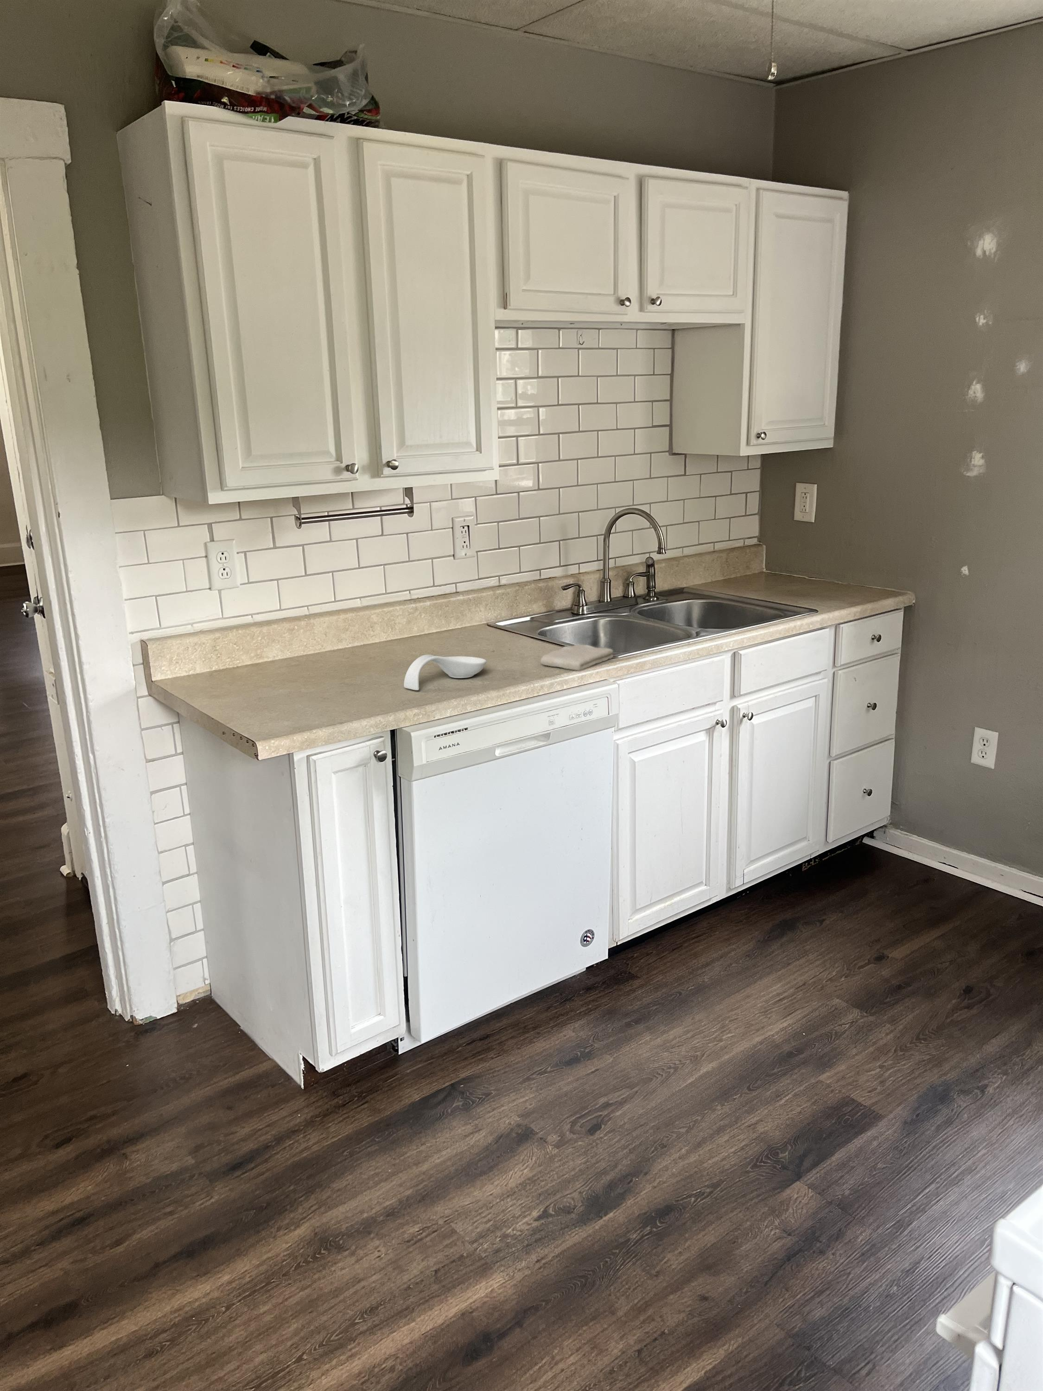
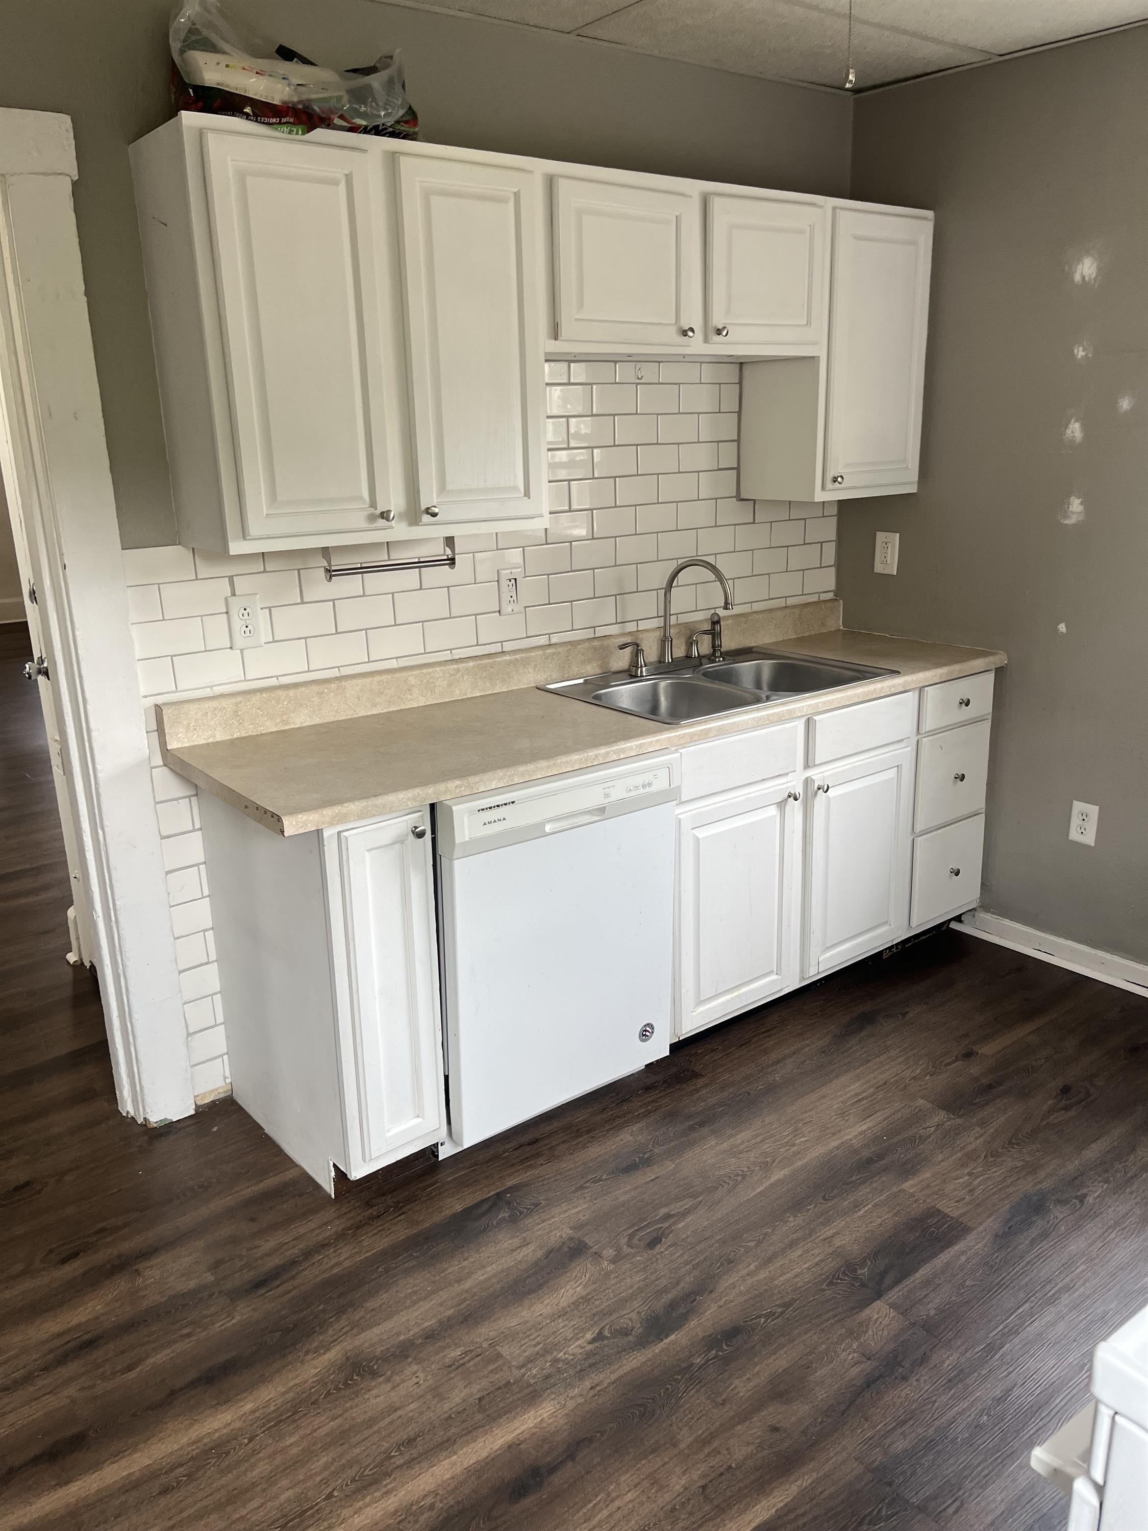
- spoon rest (446, 666)
- washcloth (578, 656)
